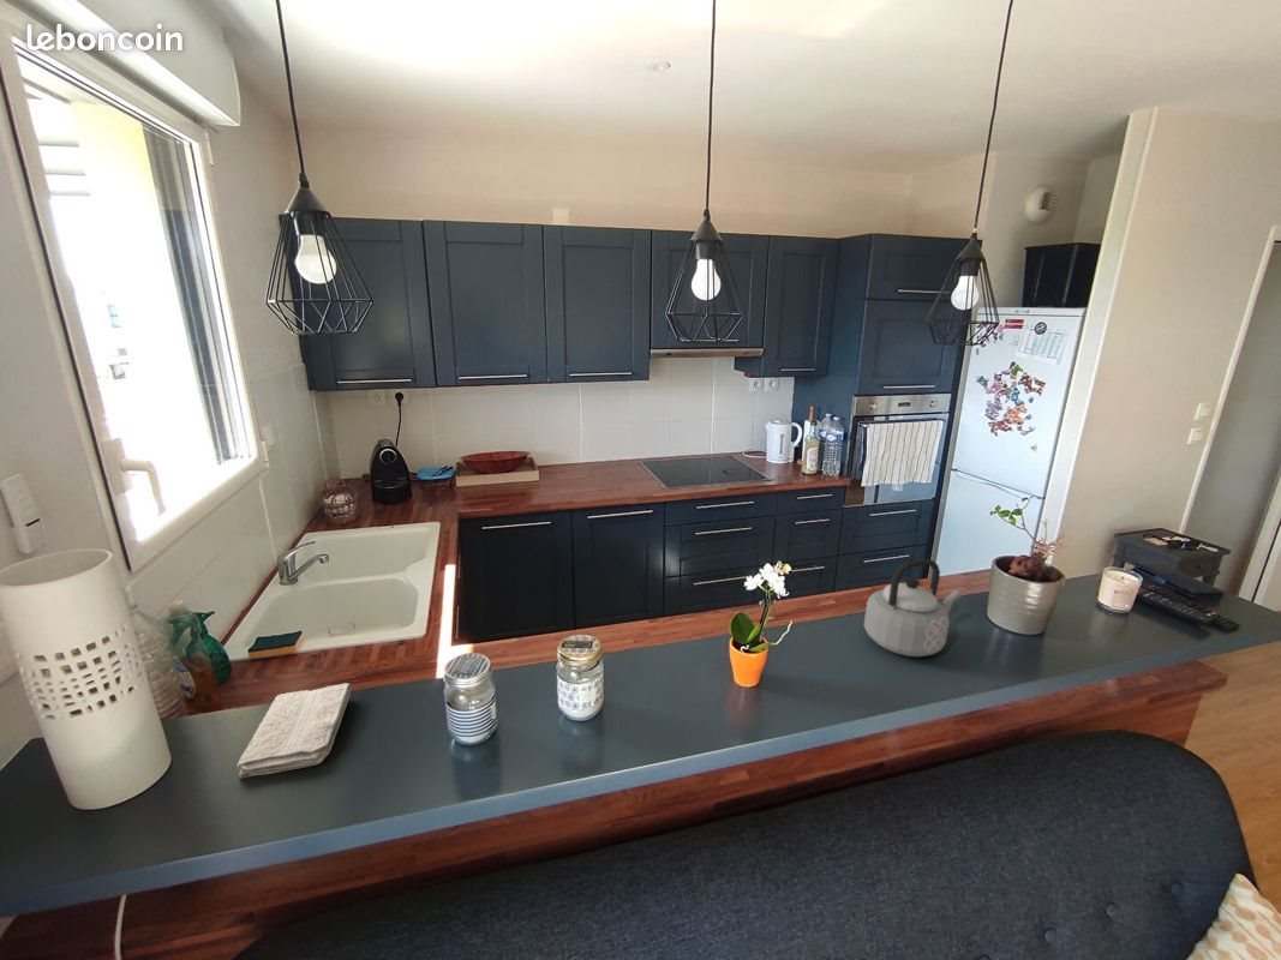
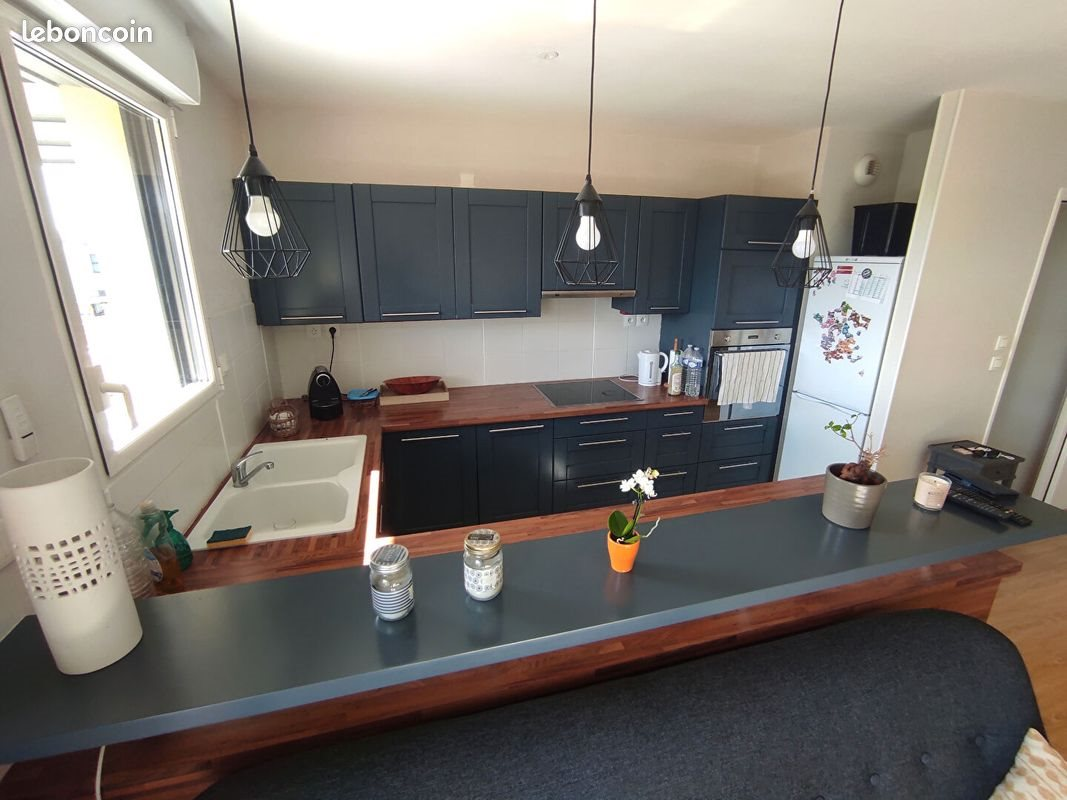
- teapot (916, 600)
- washcloth (299, 725)
